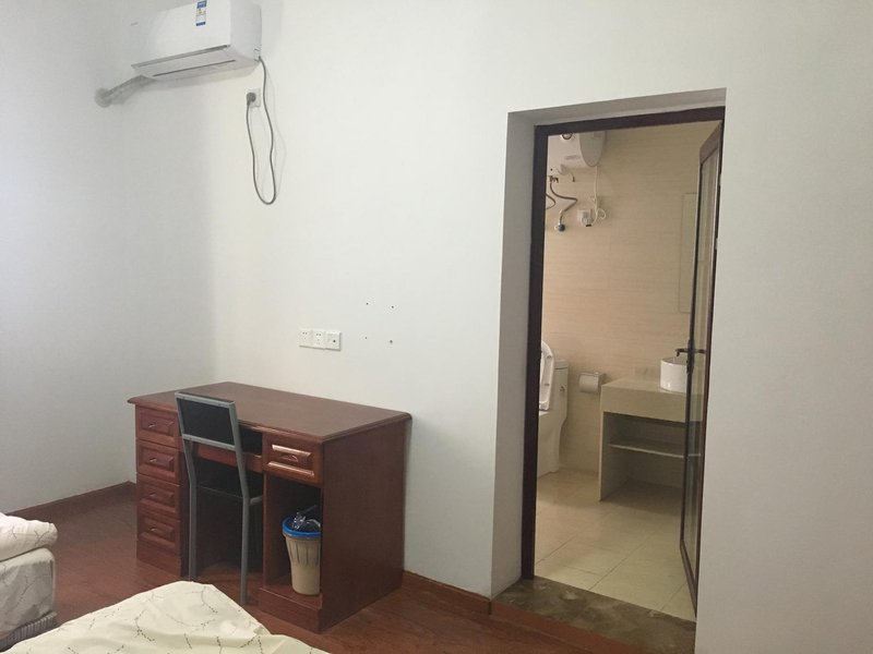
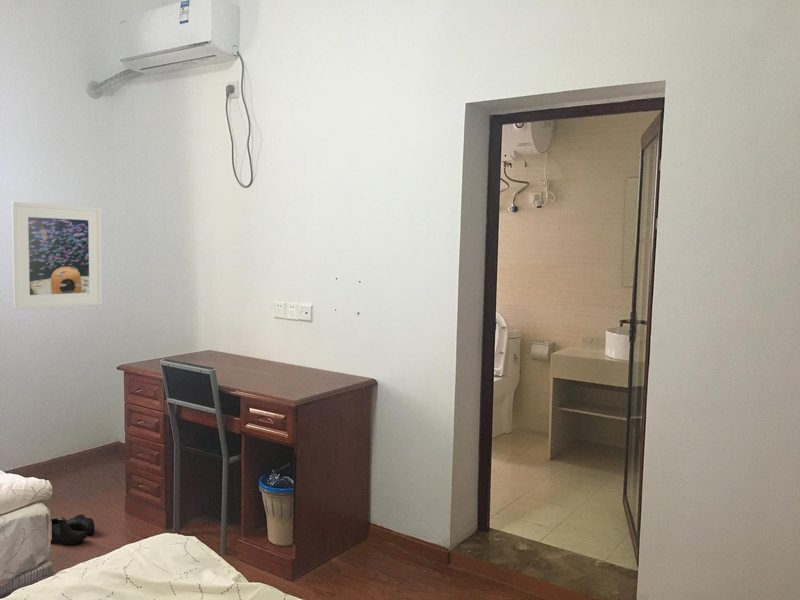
+ boots (74, 522)
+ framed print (59, 256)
